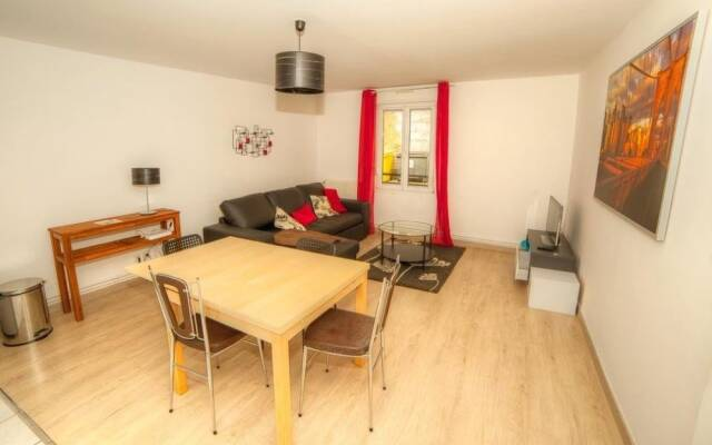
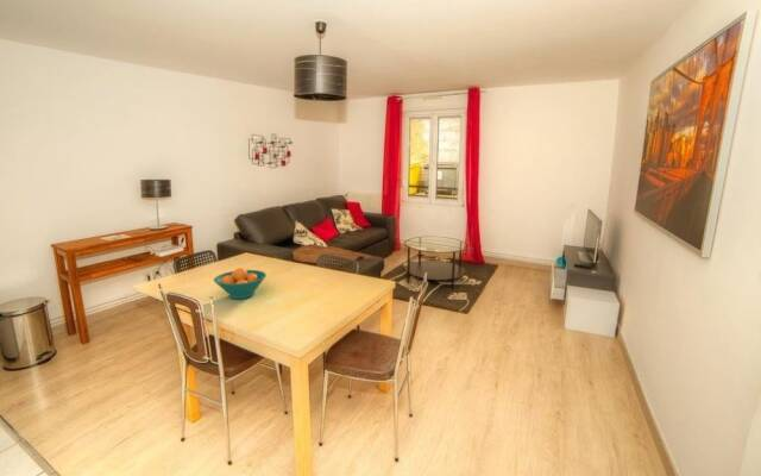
+ fruit bowl (240, 281)
